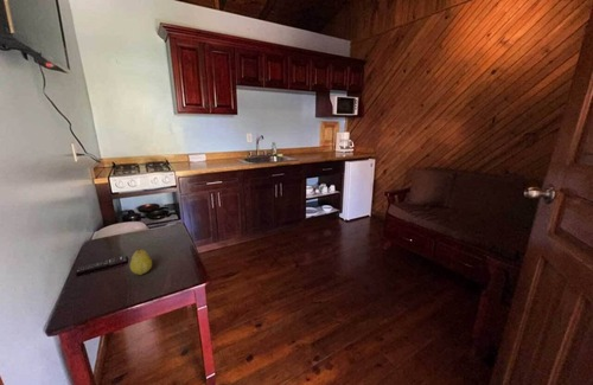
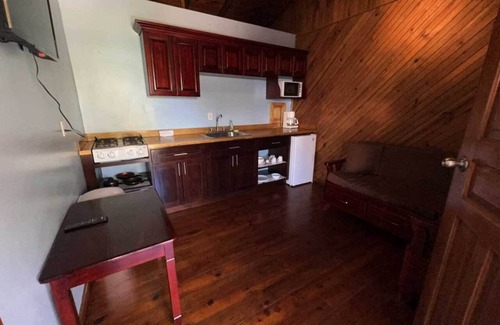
- fruit (141, 259)
